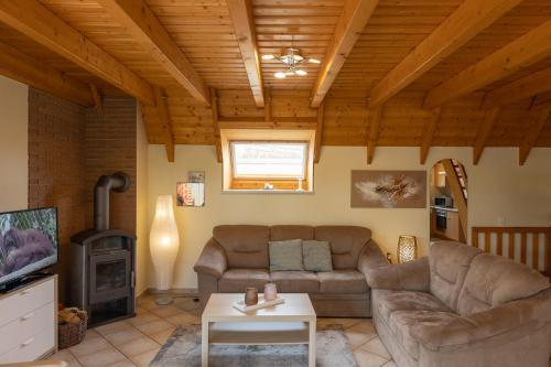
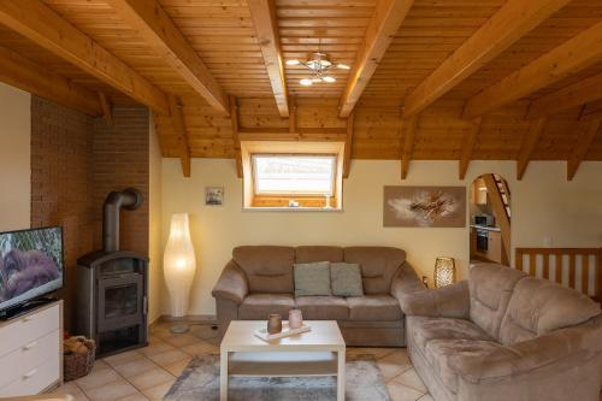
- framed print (191, 194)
